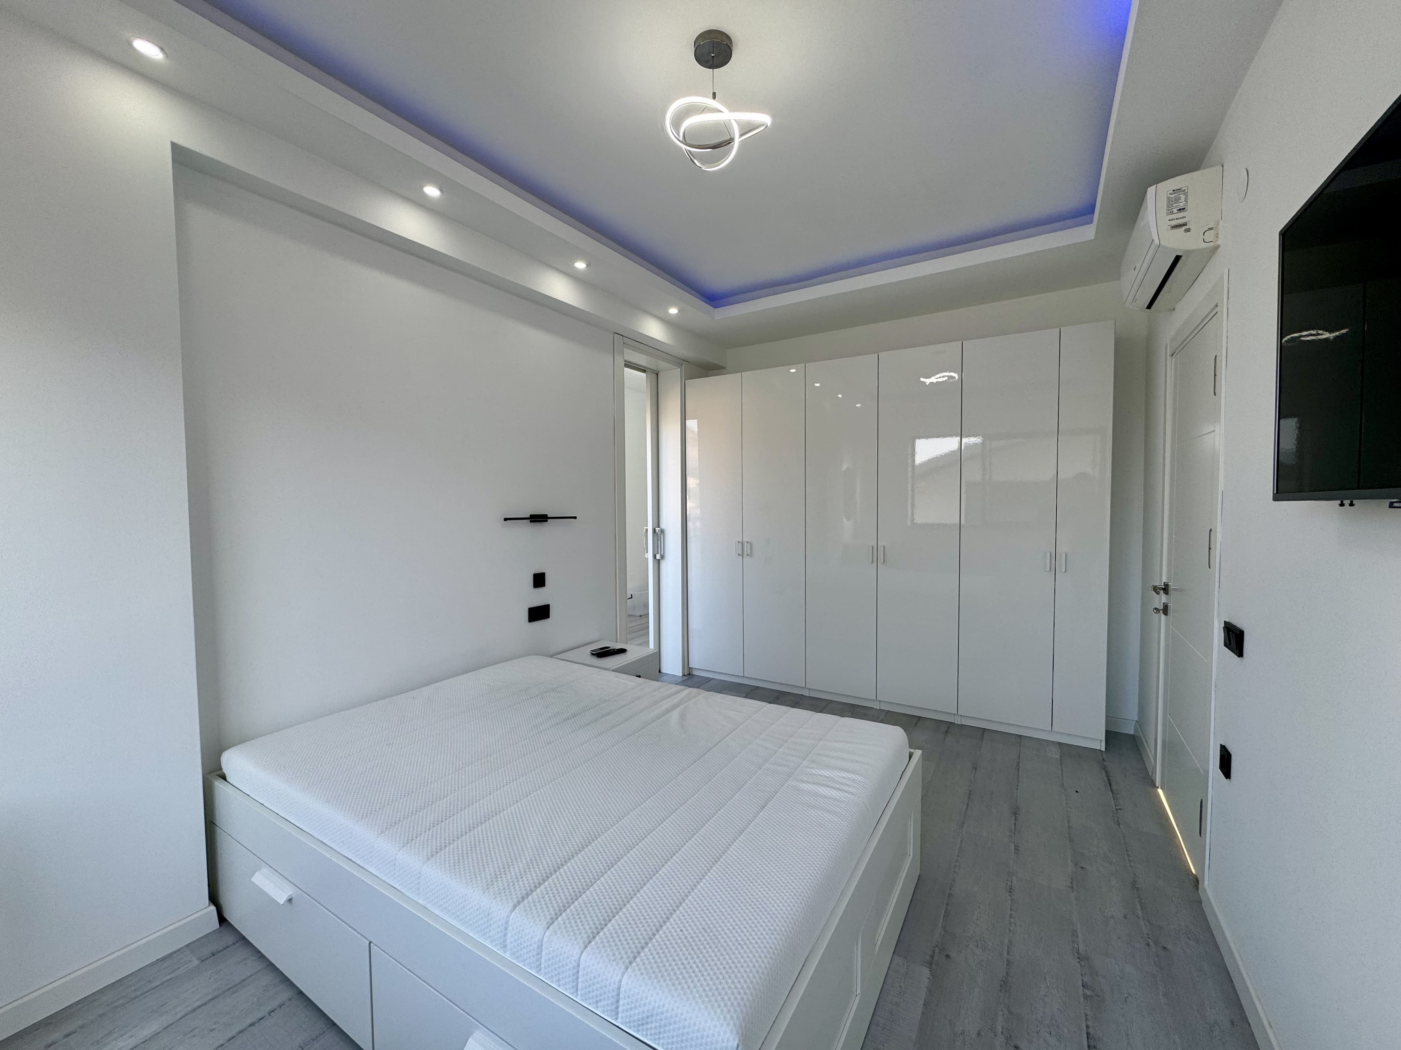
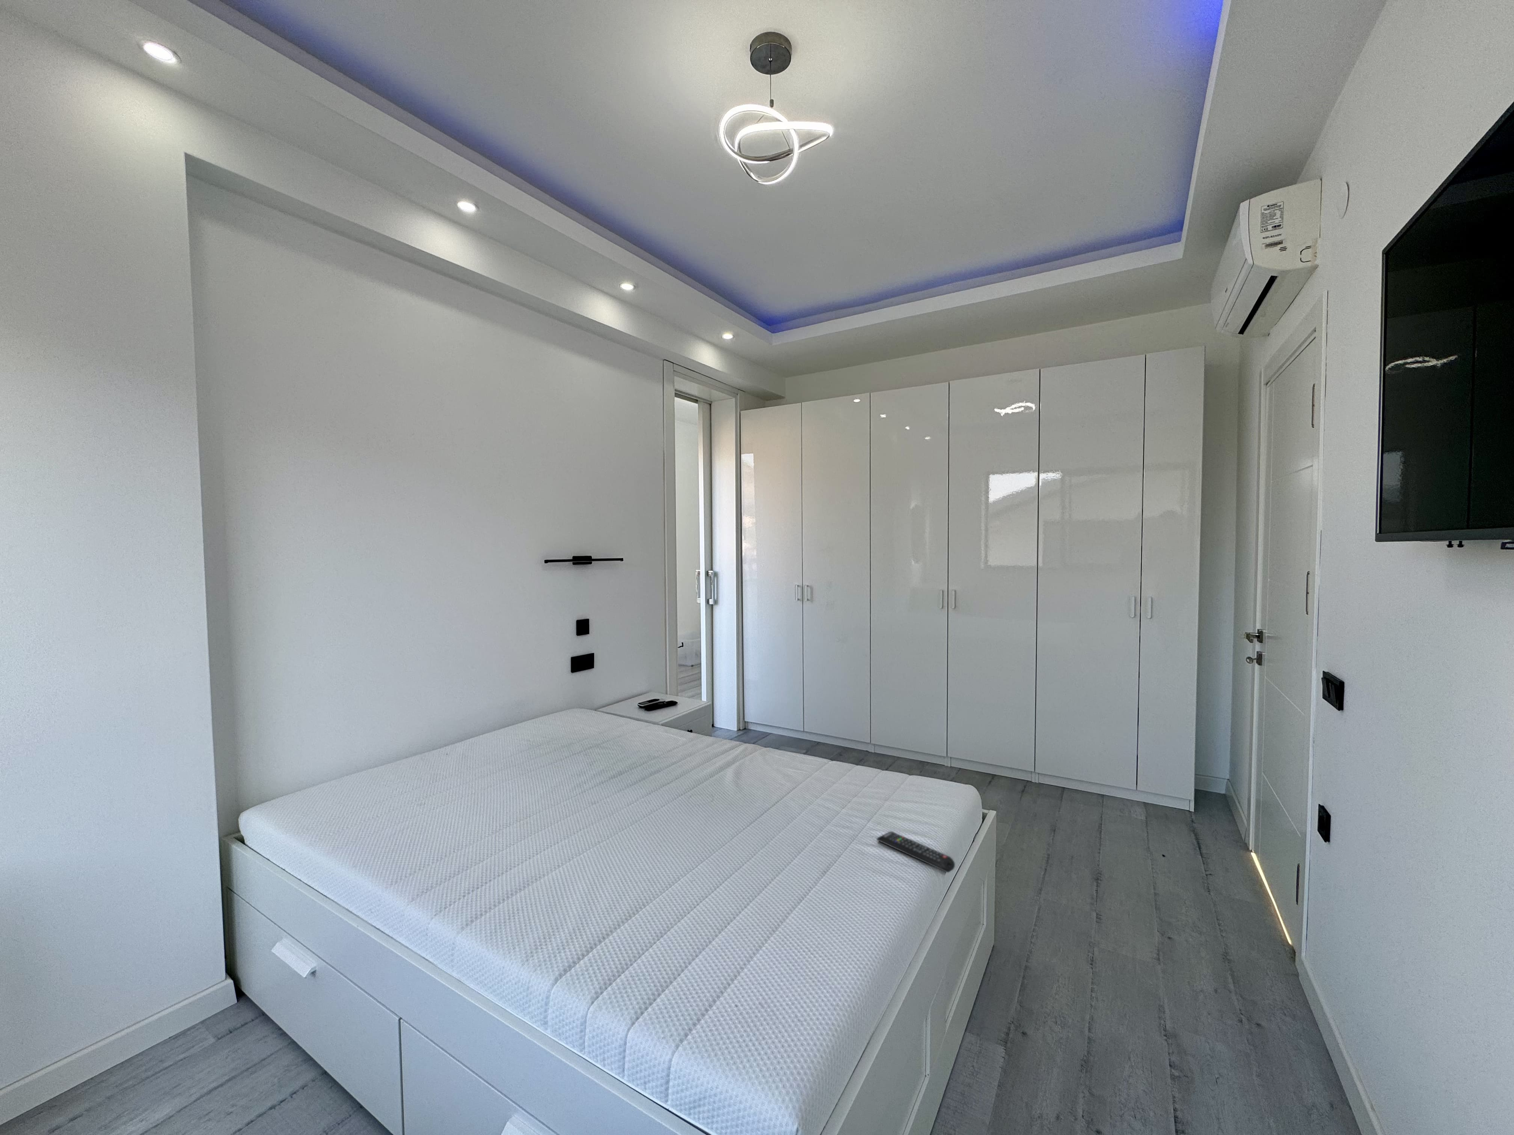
+ remote control (914, 850)
